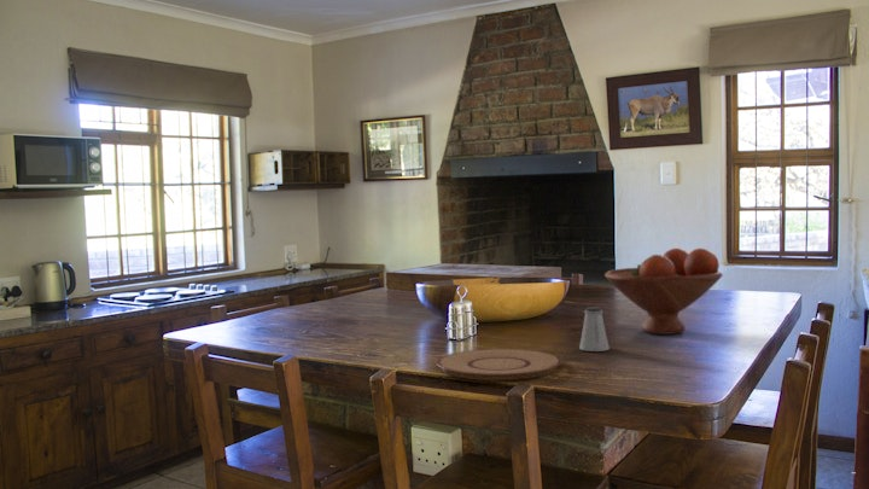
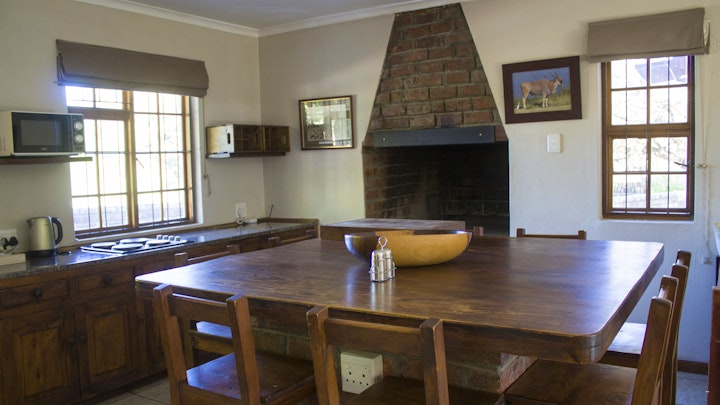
- saltshaker (594, 327)
- plate (498, 363)
- fruit bowl (661, 290)
